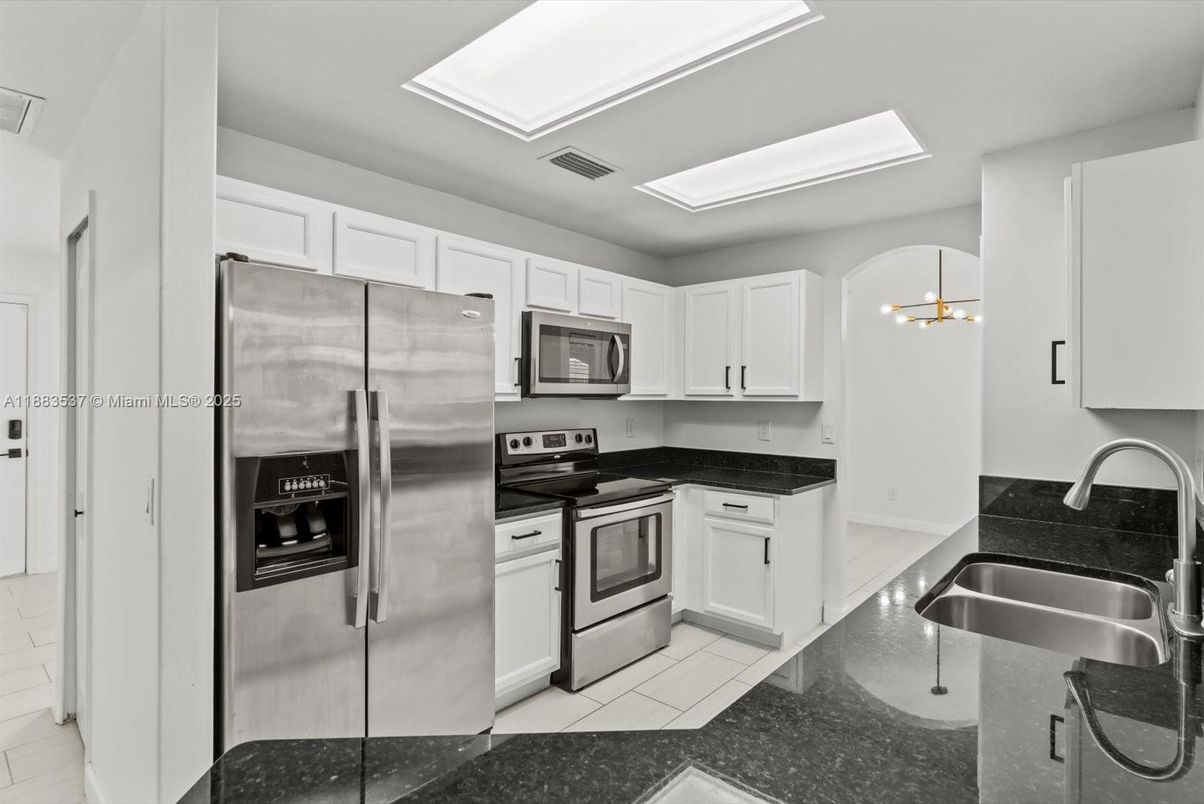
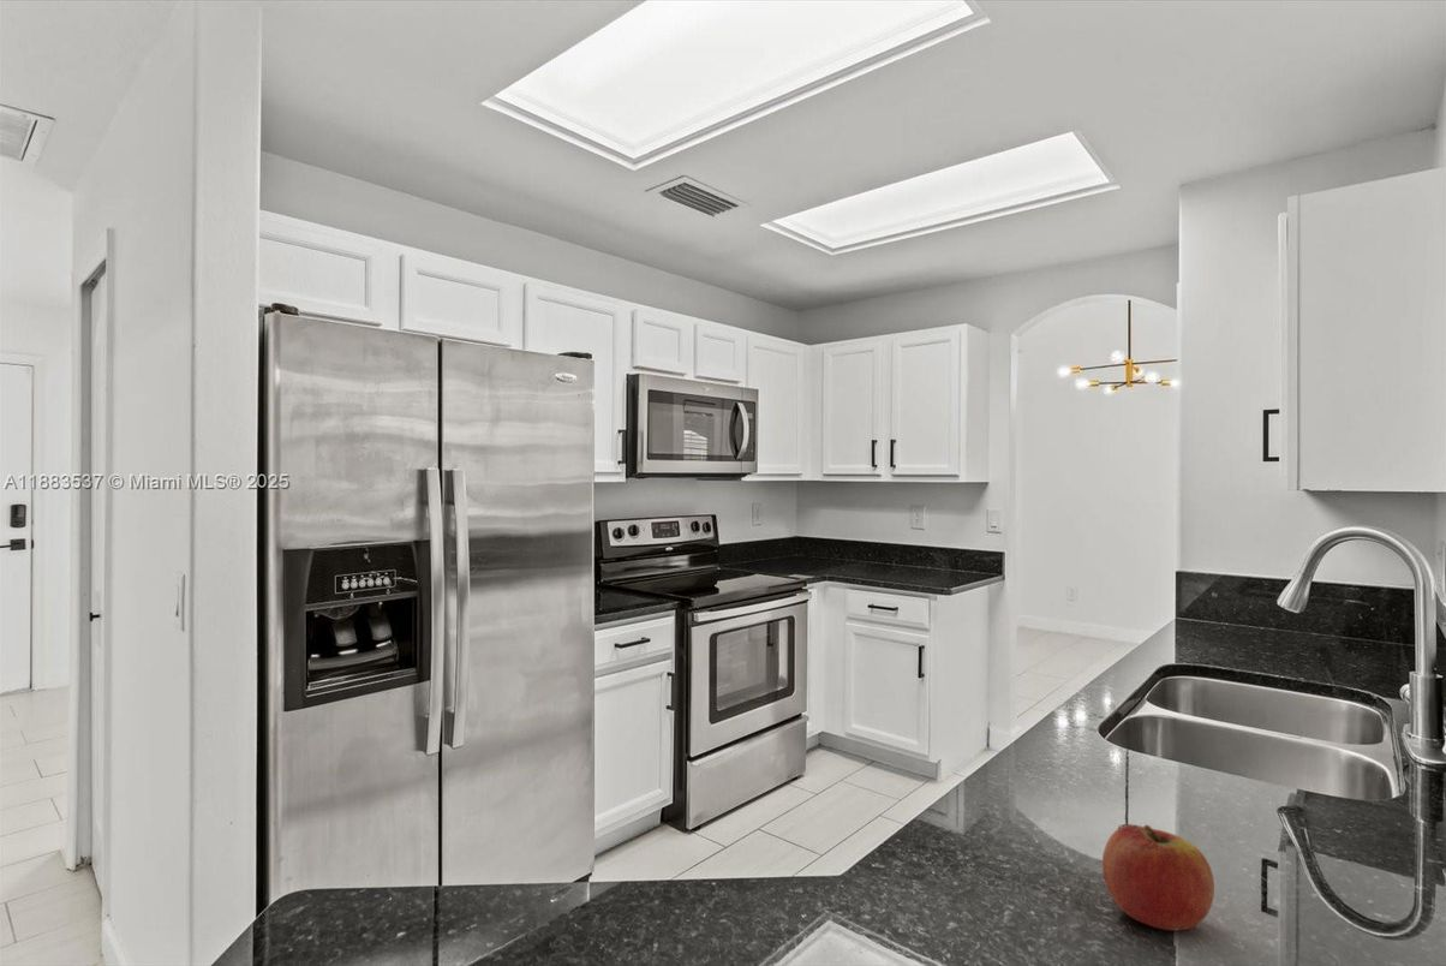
+ fruit (1155, 870)
